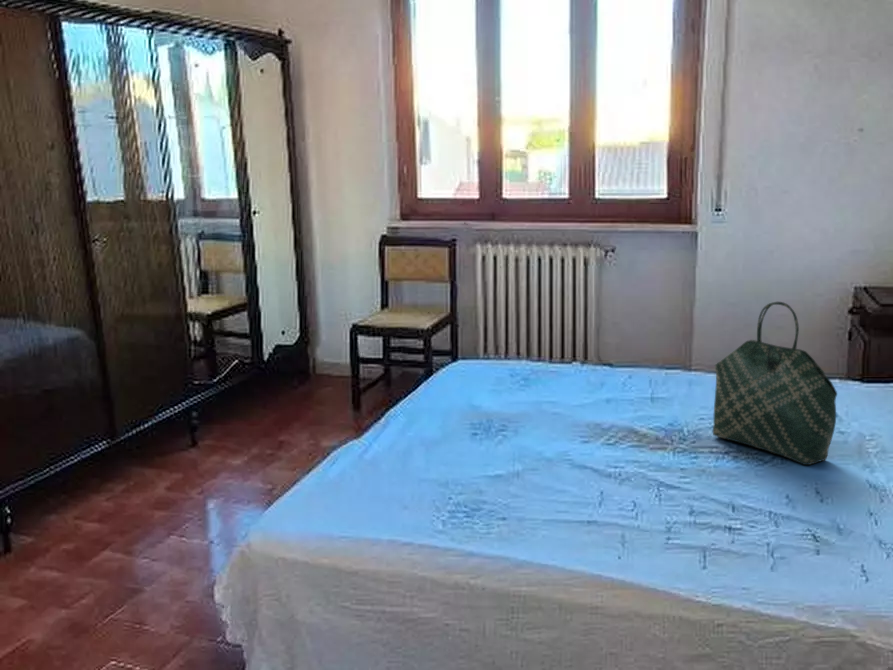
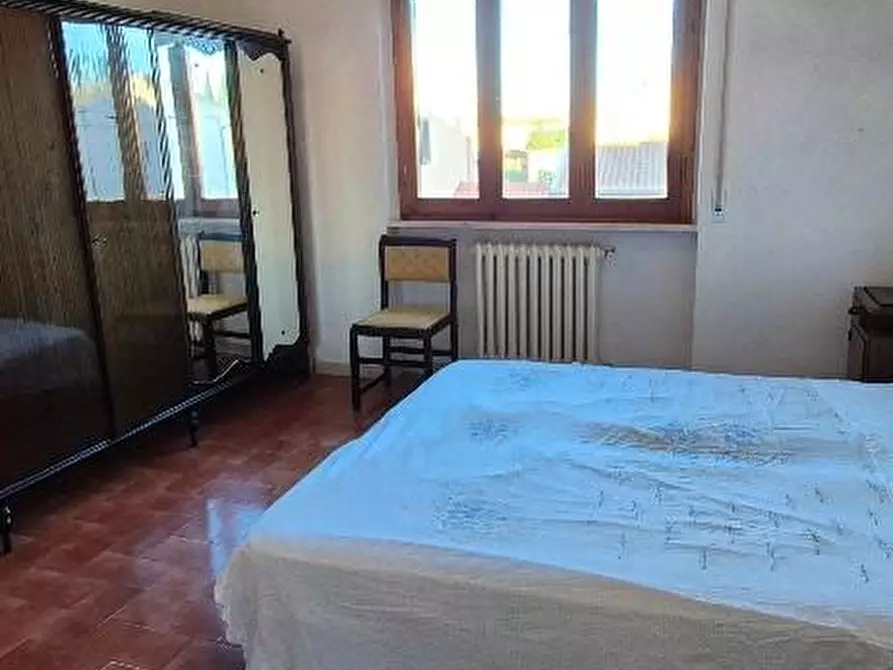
- tote bag (770, 376)
